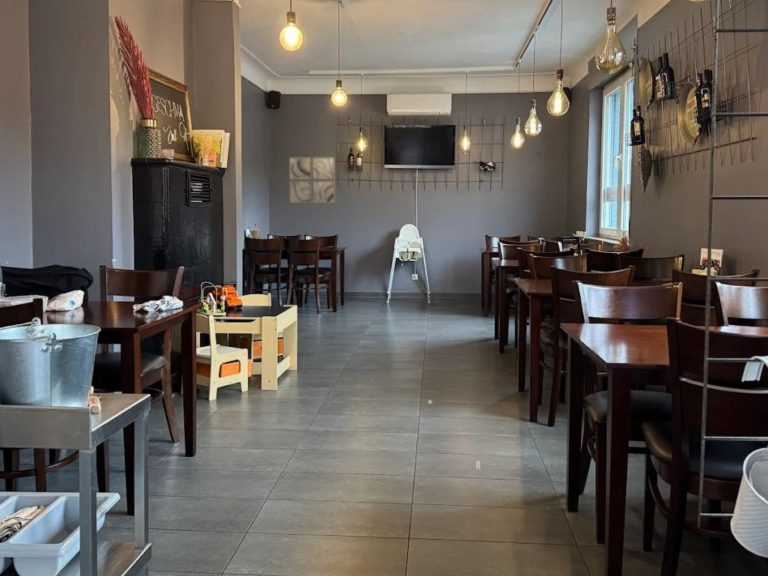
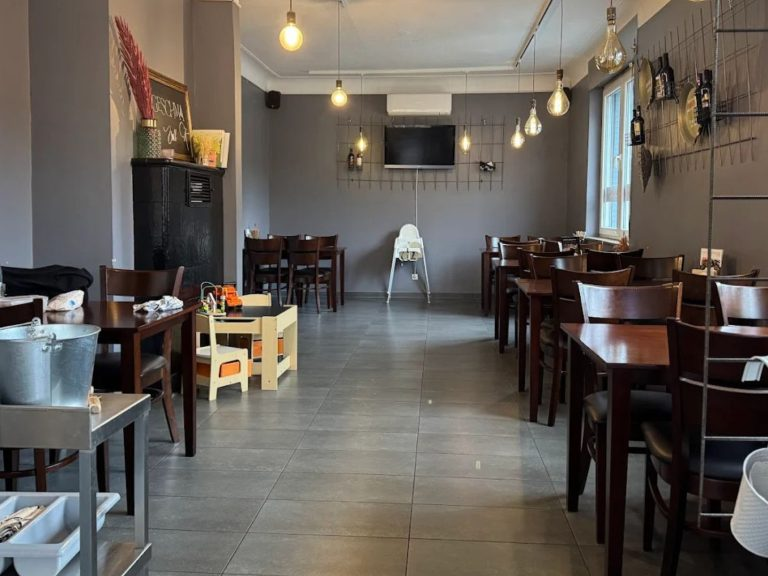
- wall art (311, 179)
